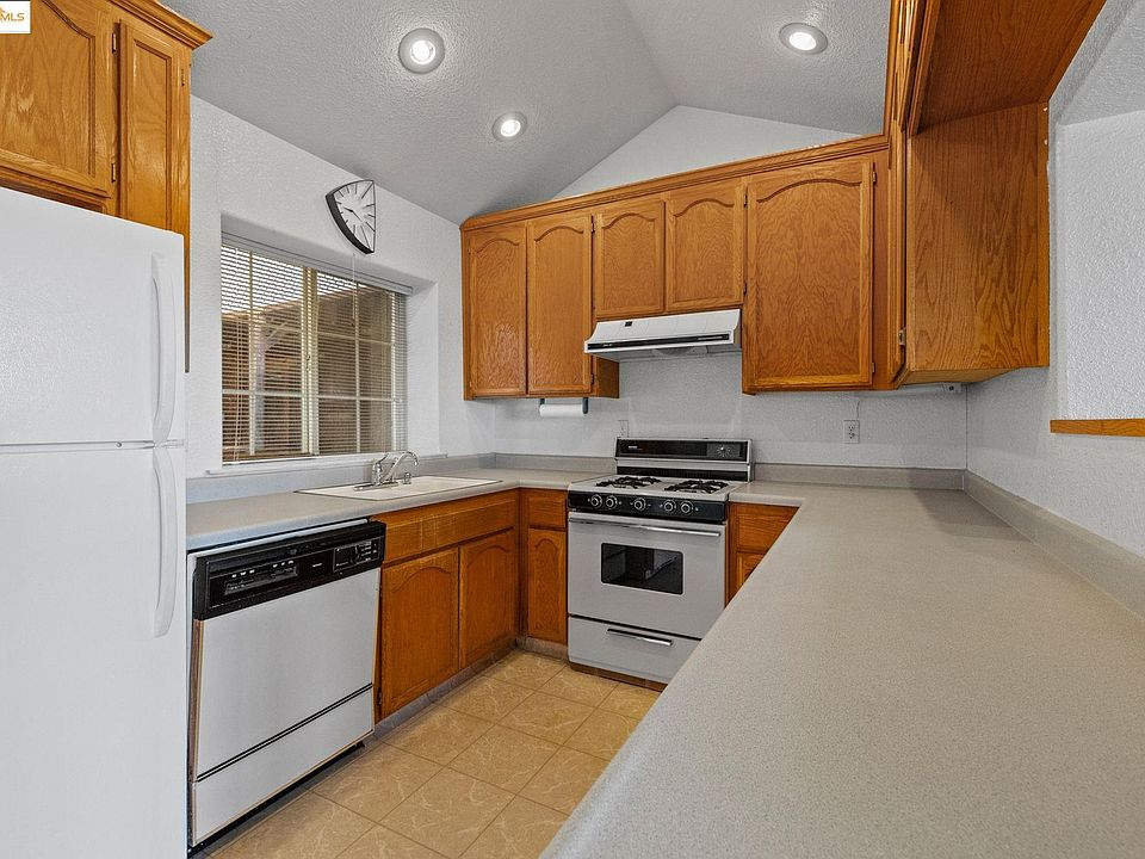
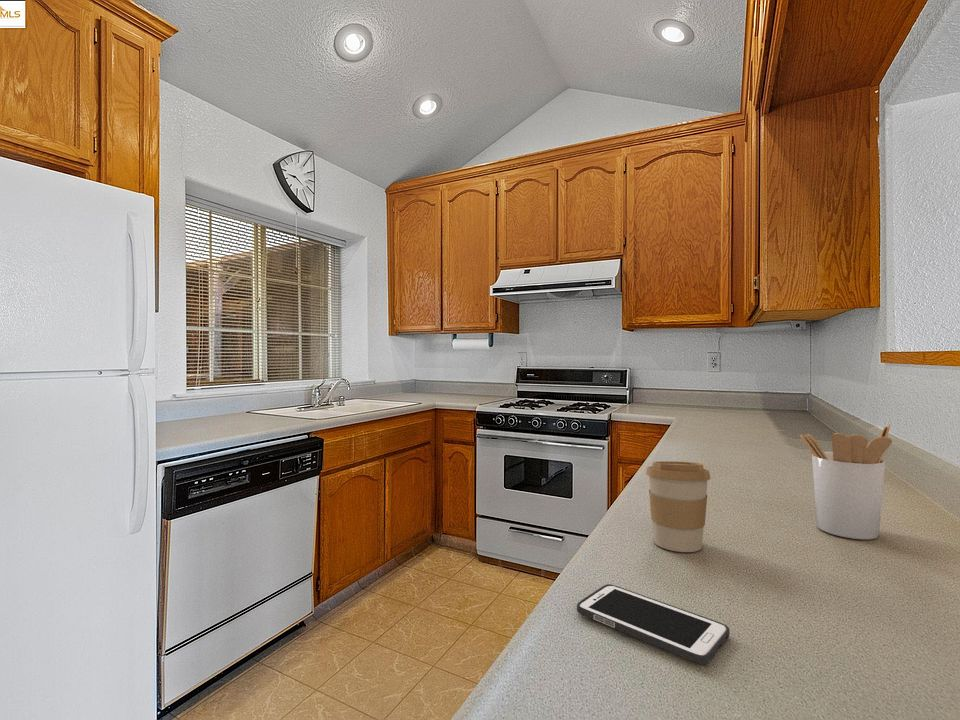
+ coffee cup (677, 501)
+ cell phone (649, 619)
+ utensil holder (851, 479)
